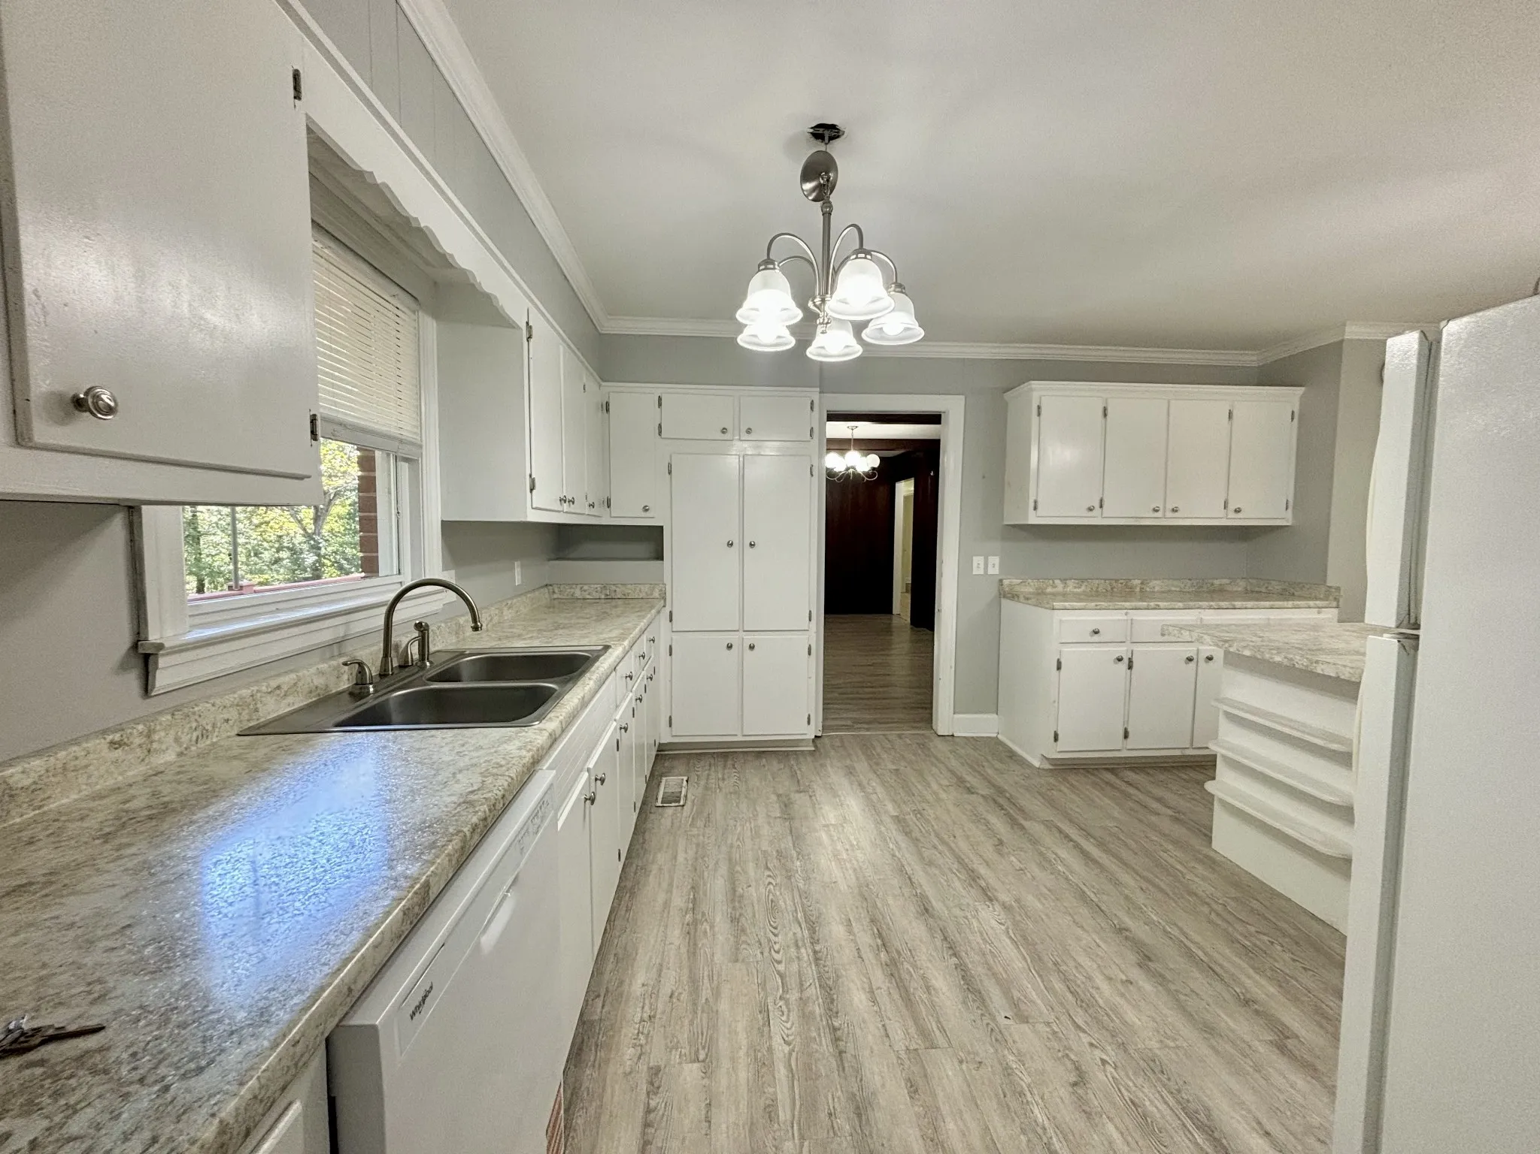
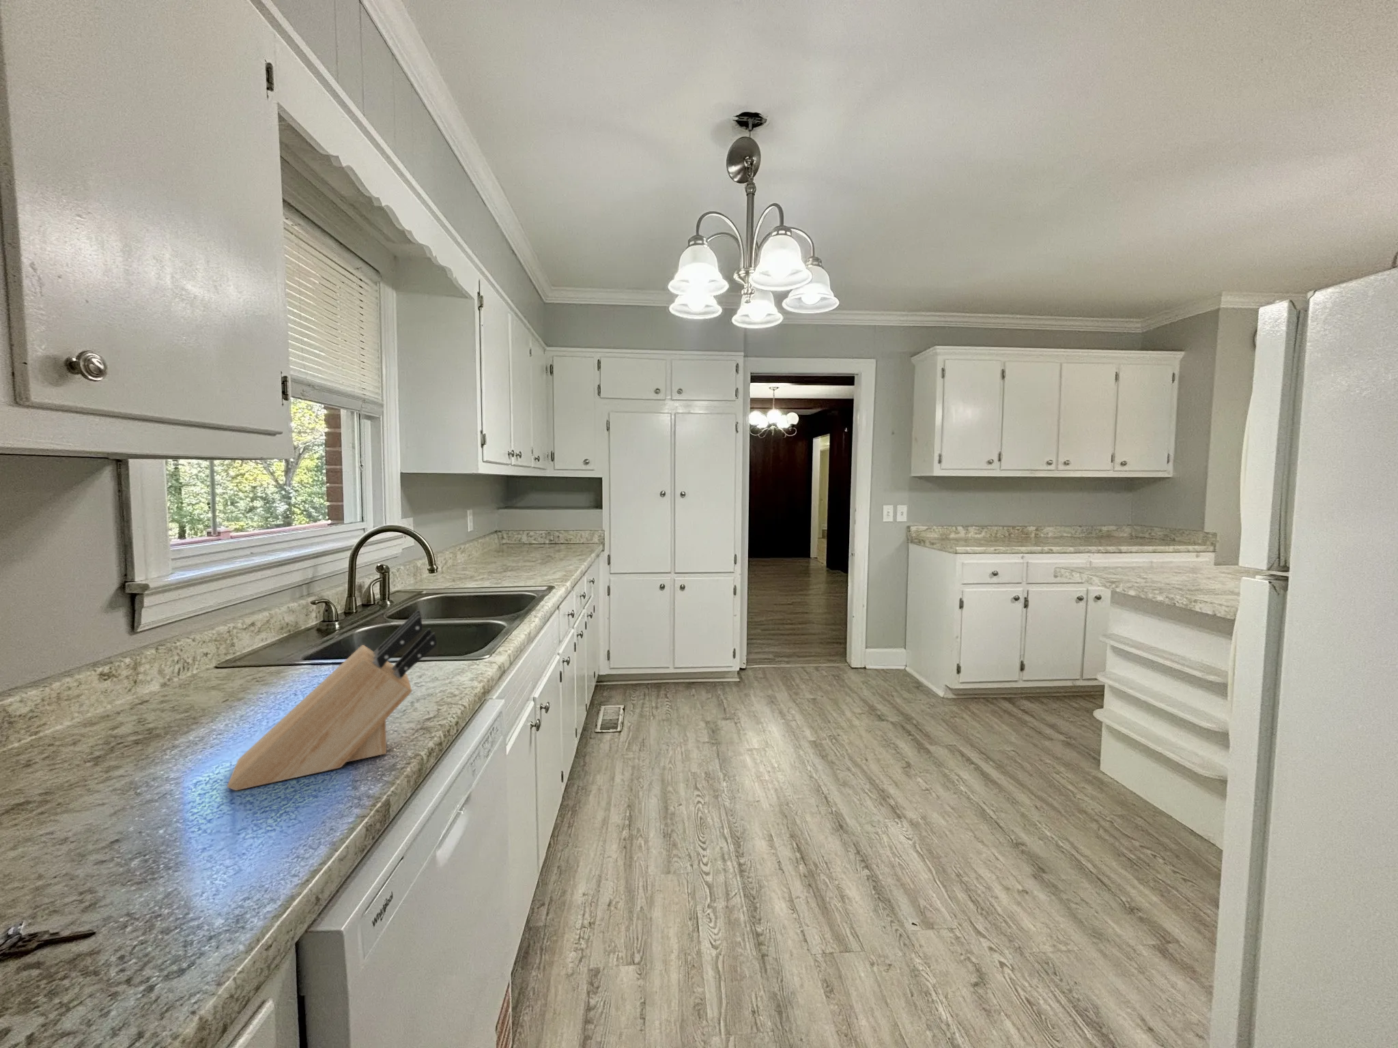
+ knife block (341, 688)
